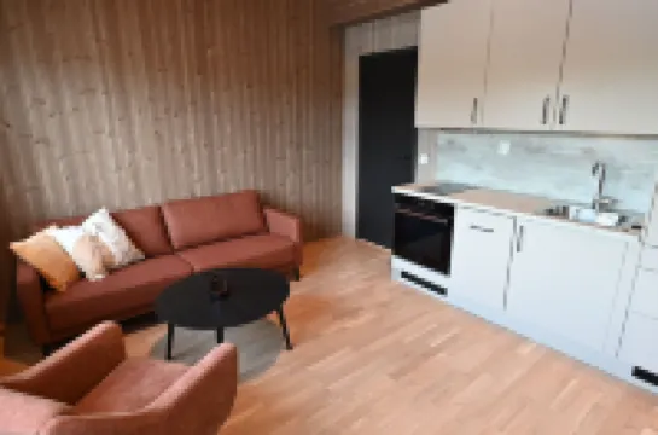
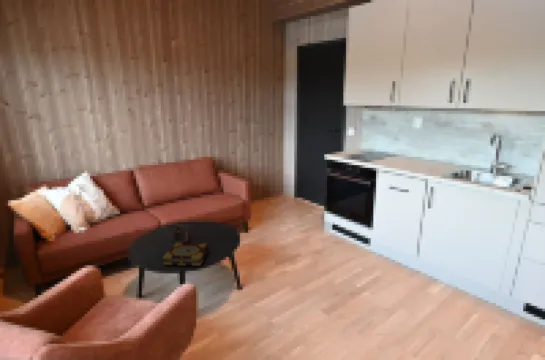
+ book (185, 253)
